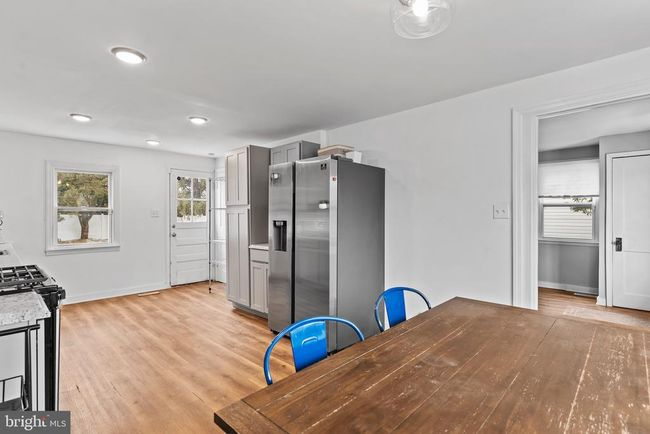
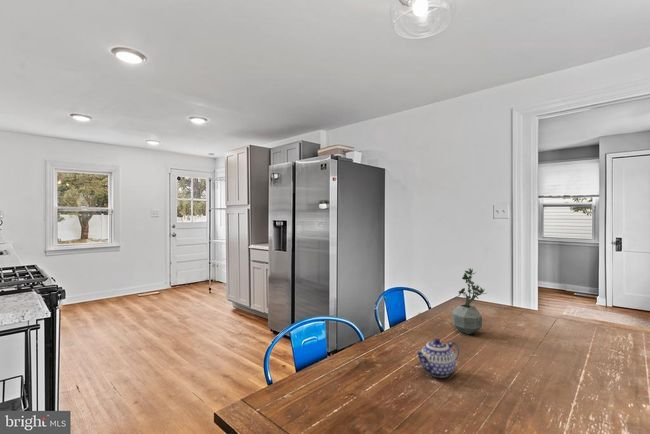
+ potted plant (469, 300)
+ teapot (437, 355)
